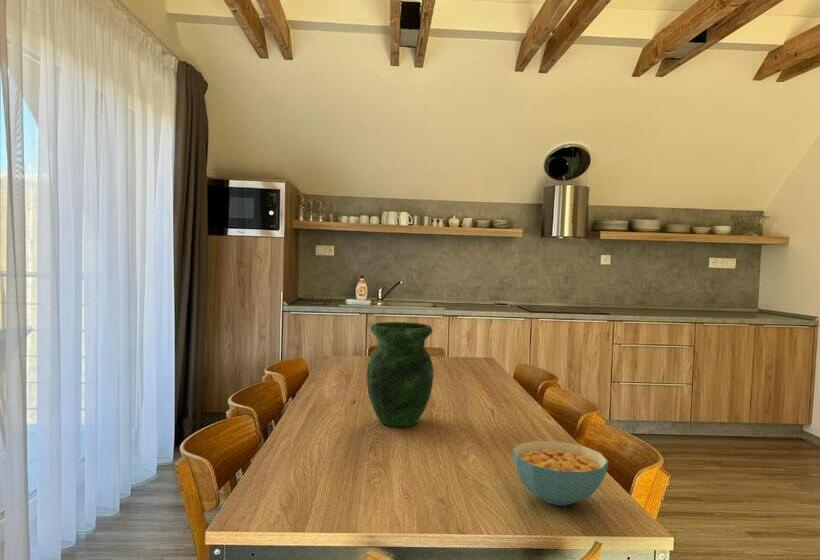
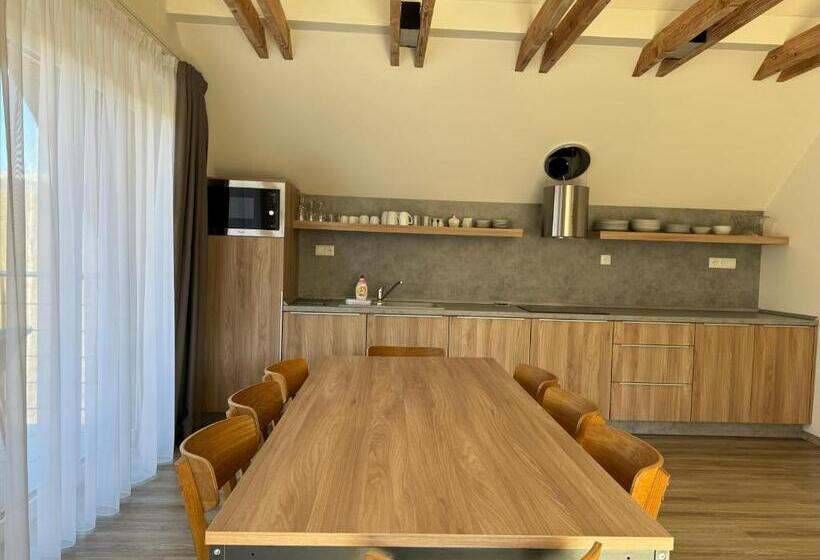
- cereal bowl (558, 477)
- vase (400, 373)
